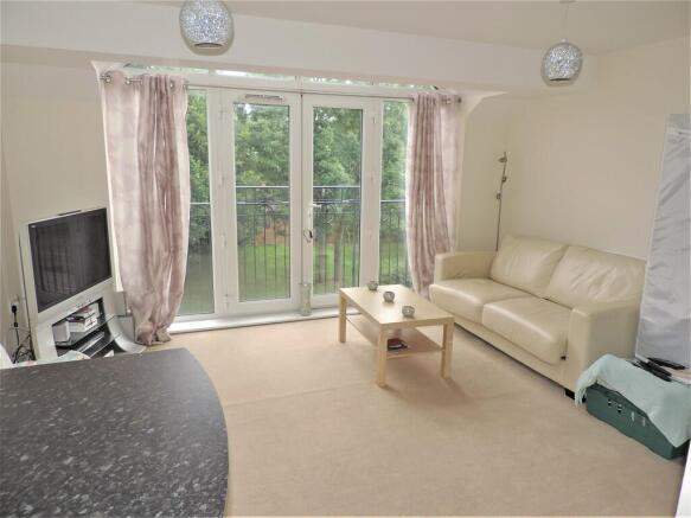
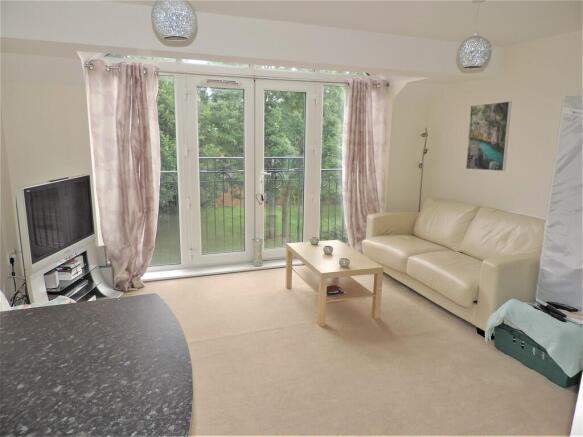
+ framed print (487, 137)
